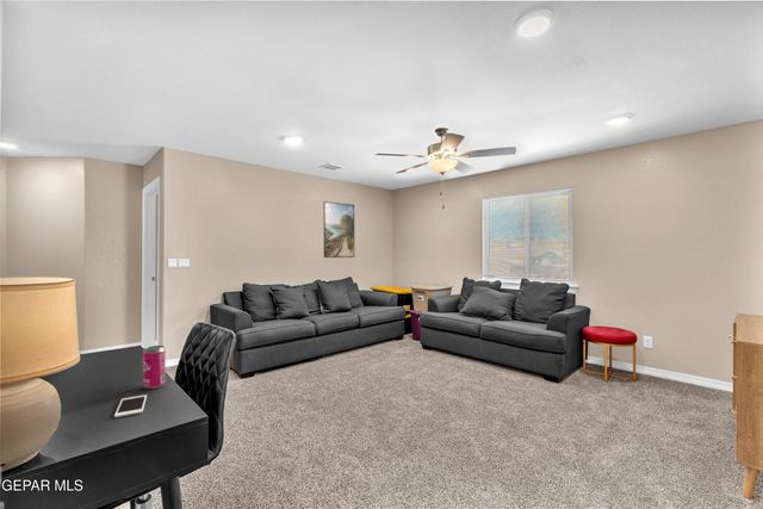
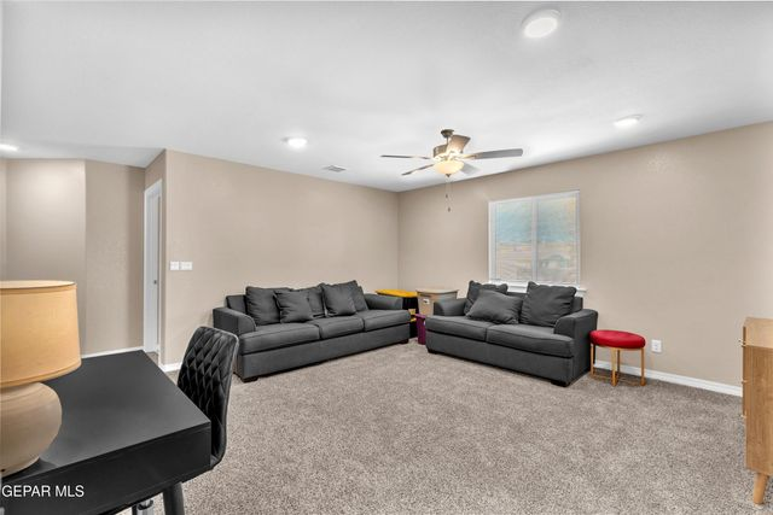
- beverage can (154, 366)
- cell phone (131, 405)
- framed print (339, 230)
